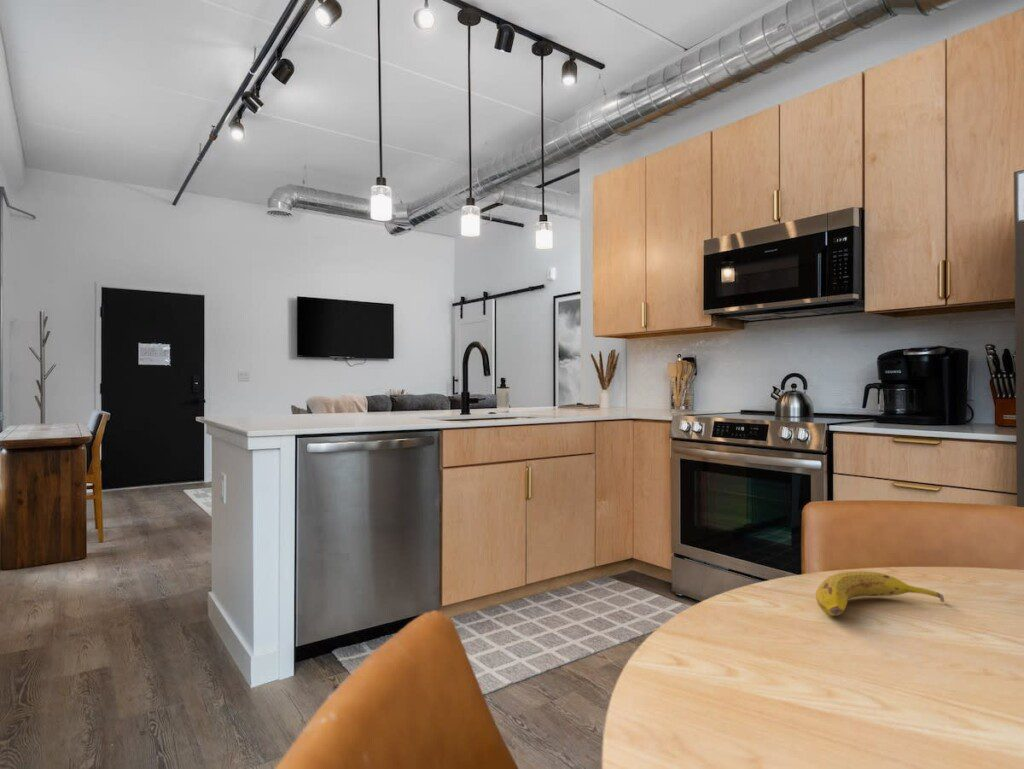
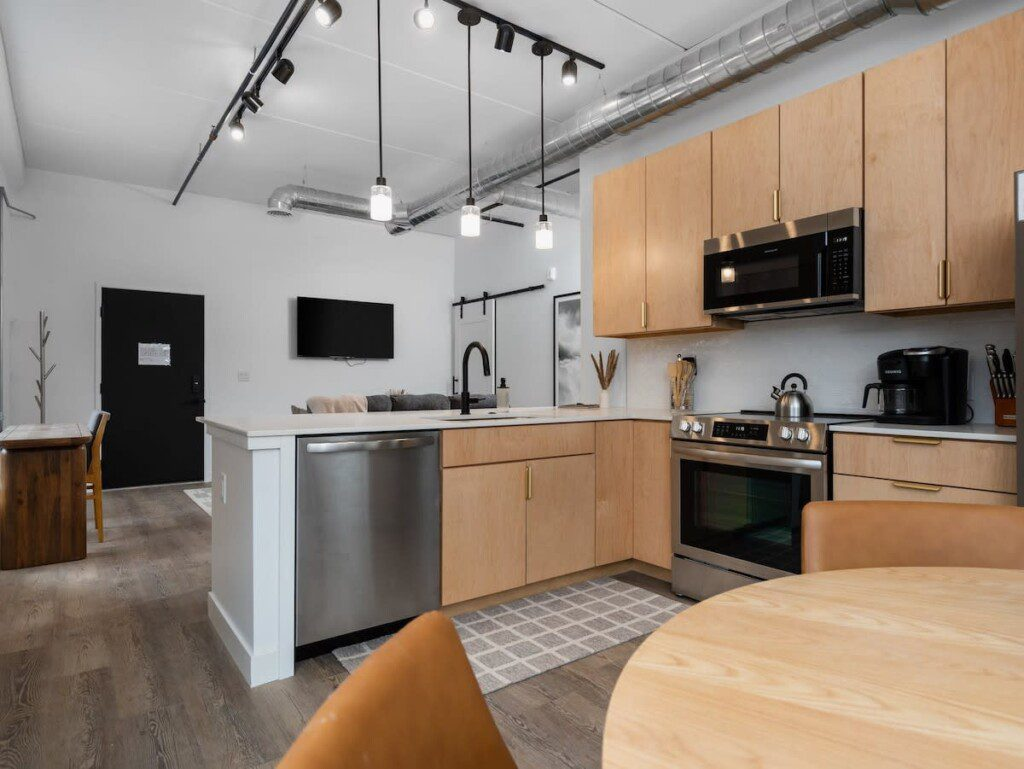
- fruit (869, 592)
